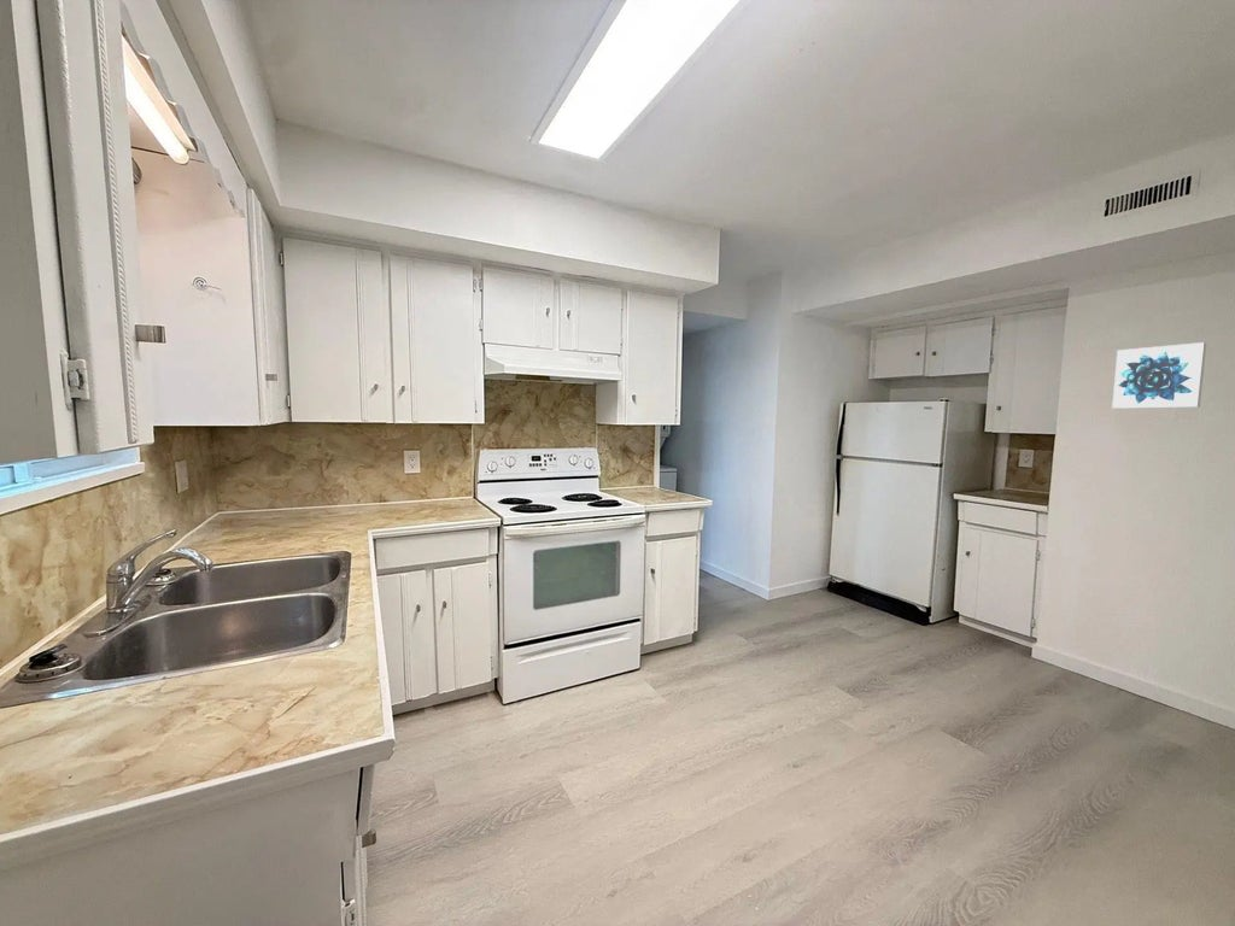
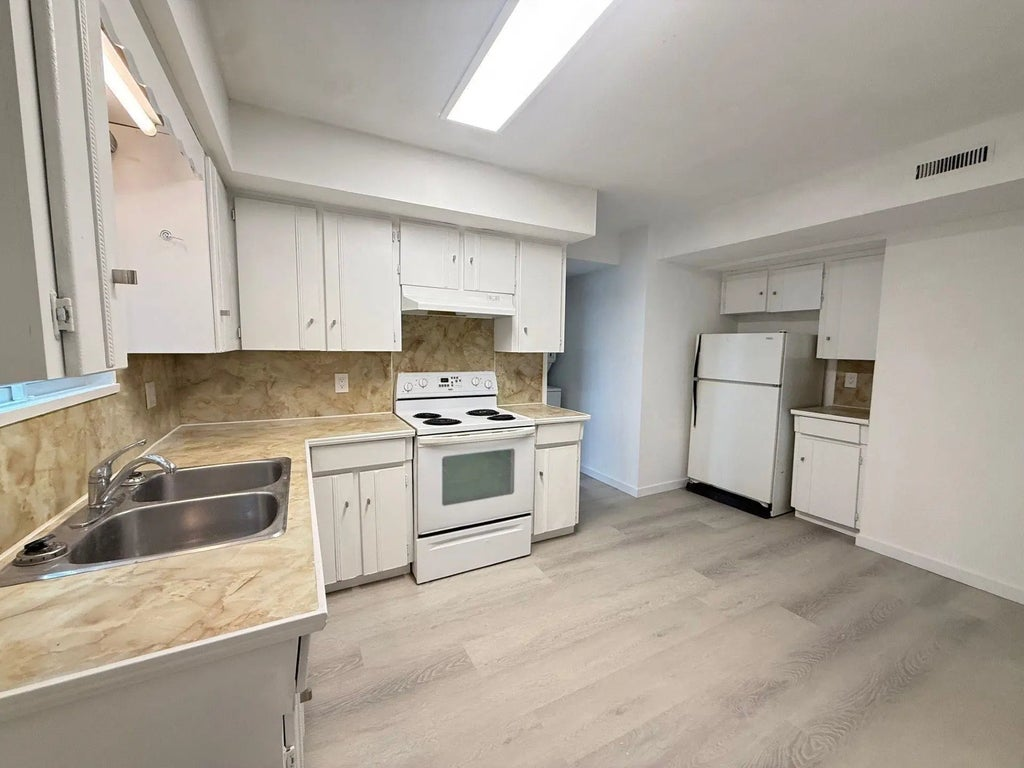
- wall art (1157, 376)
